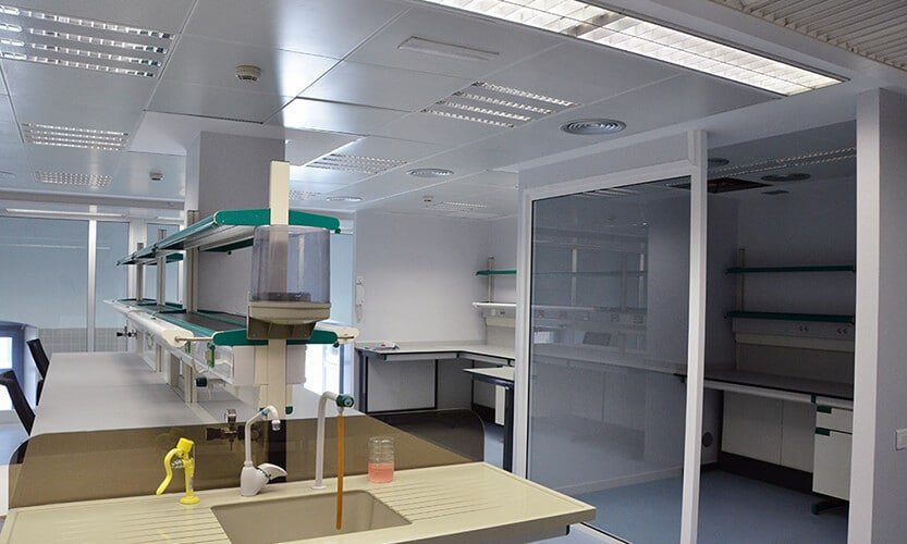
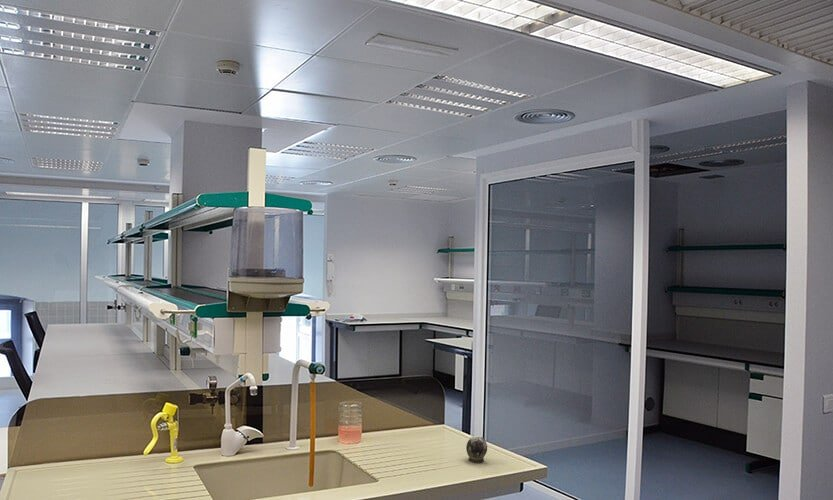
+ decorative egg (476, 447)
